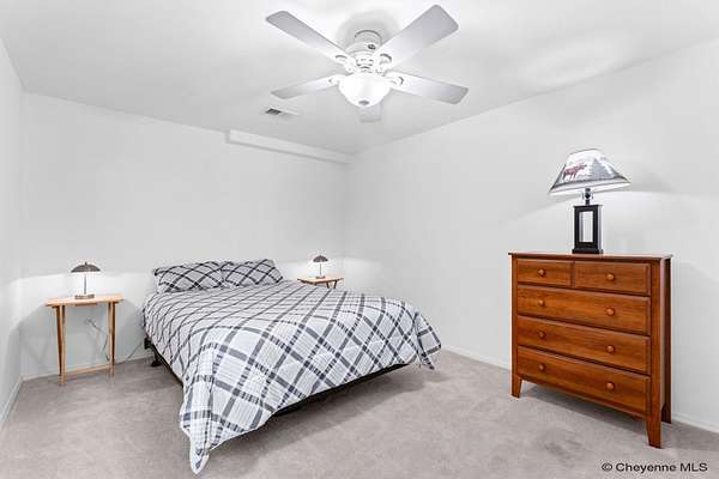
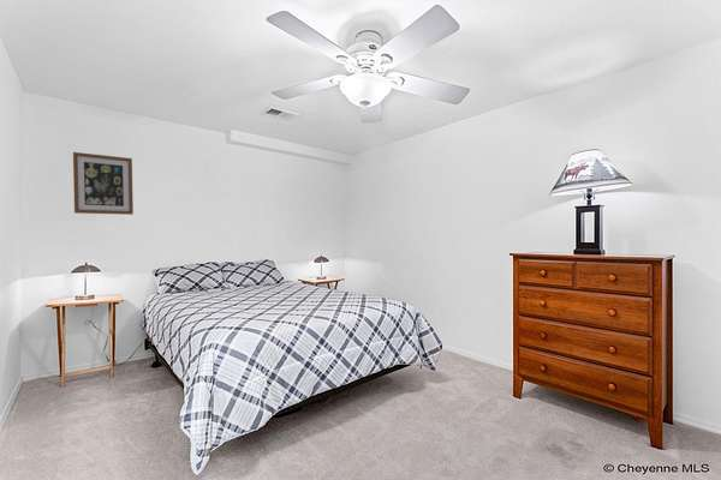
+ wall art (103, 184)
